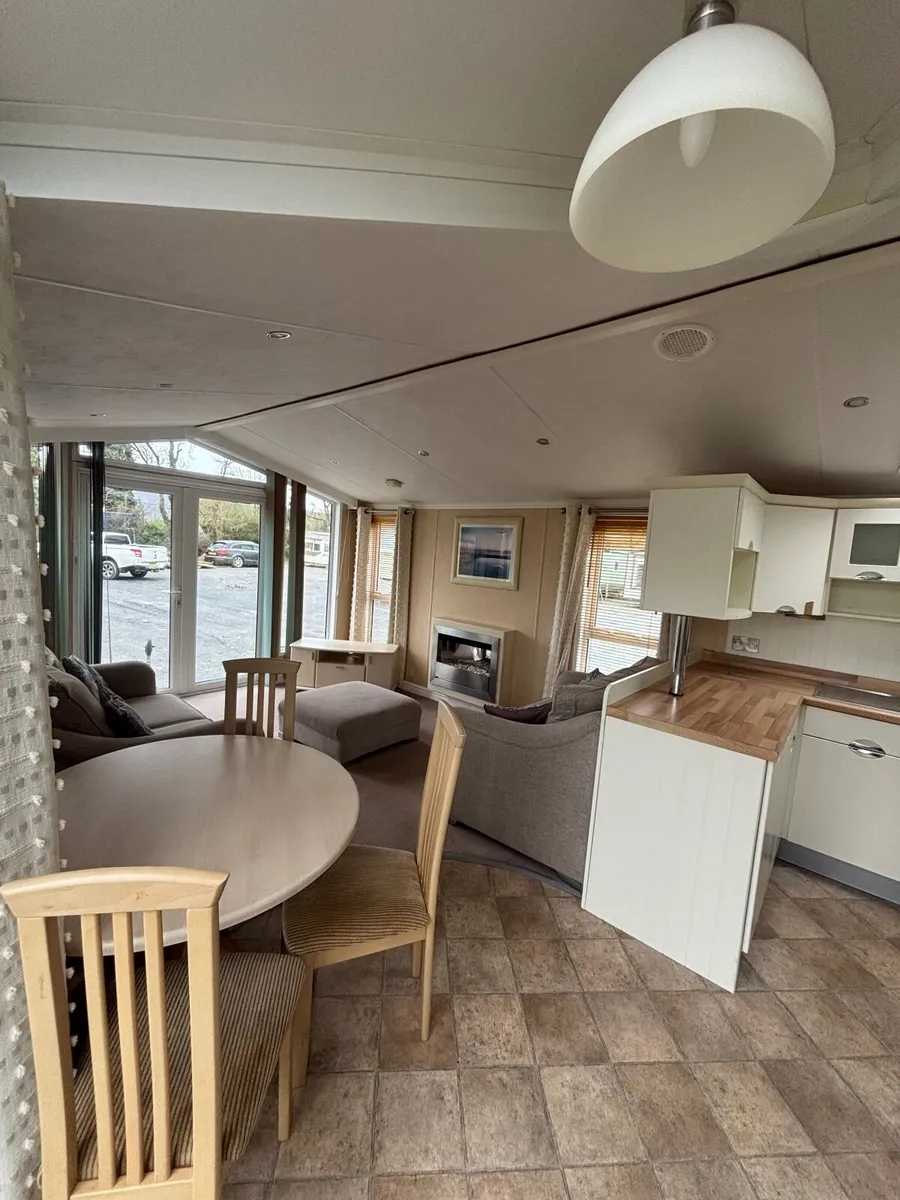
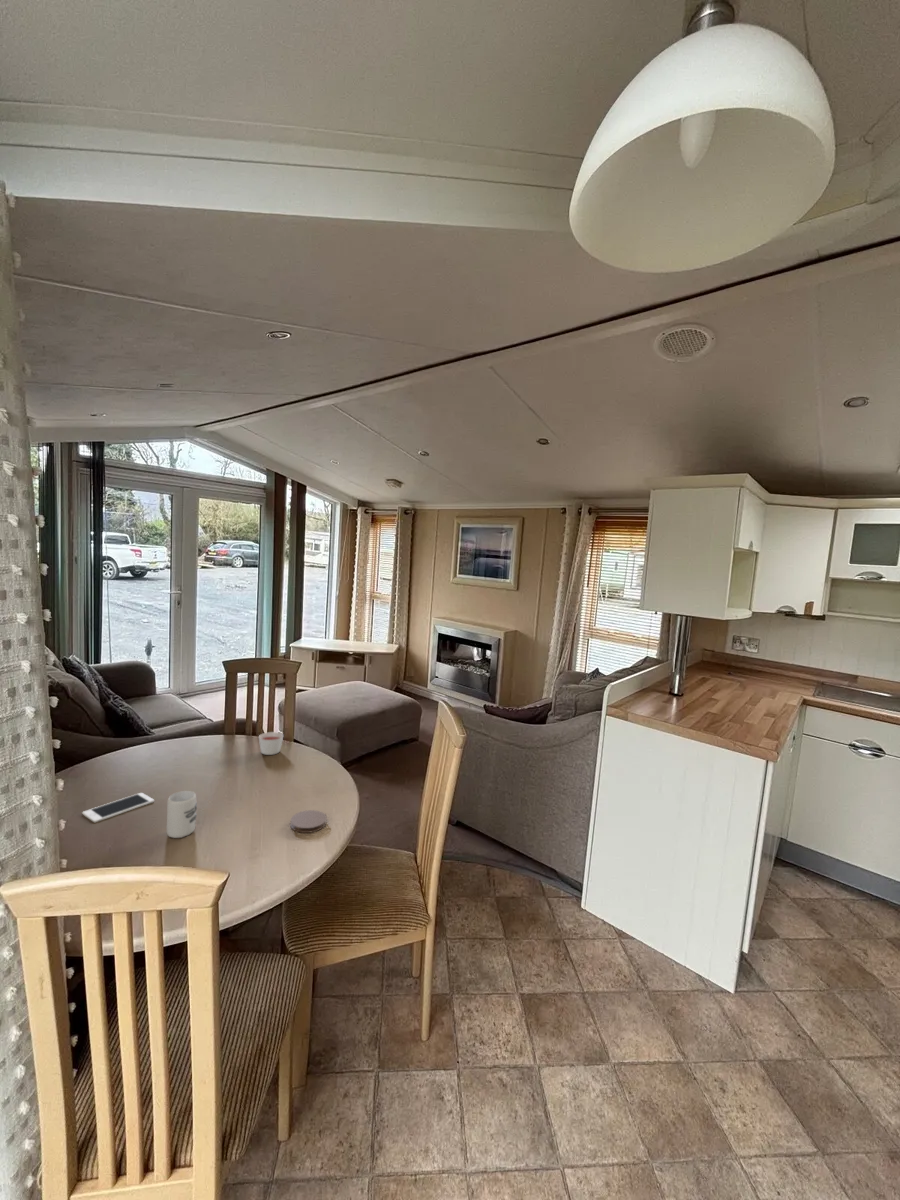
+ coaster (308, 821)
+ cell phone (119, 806)
+ candle (270, 743)
+ cup (182, 814)
